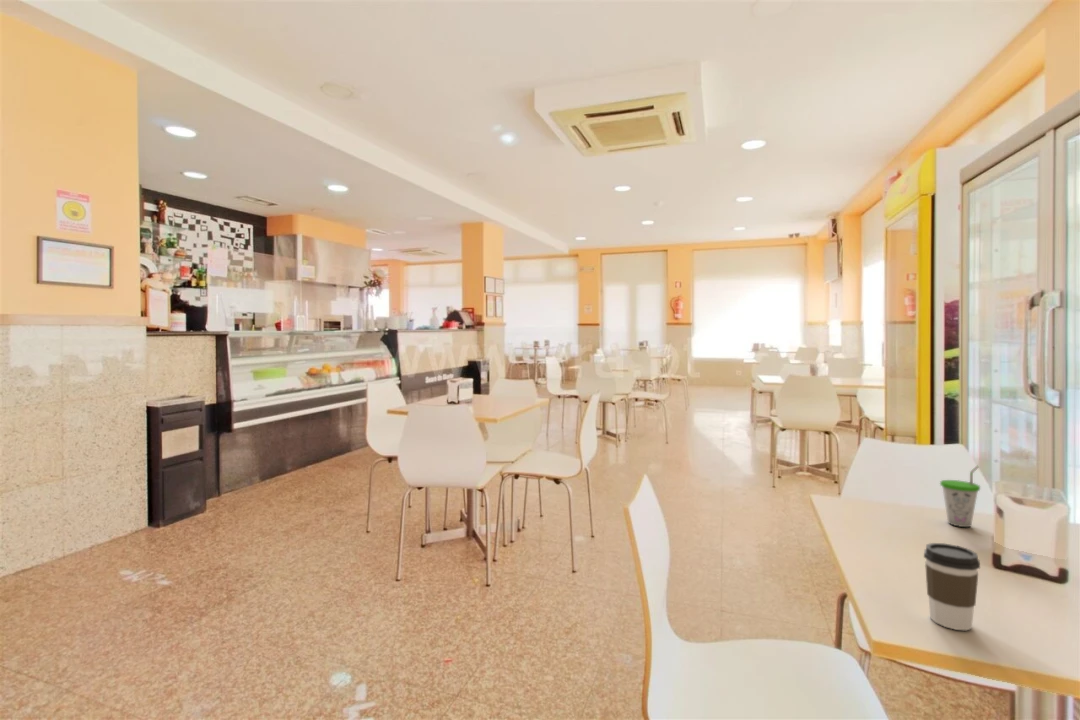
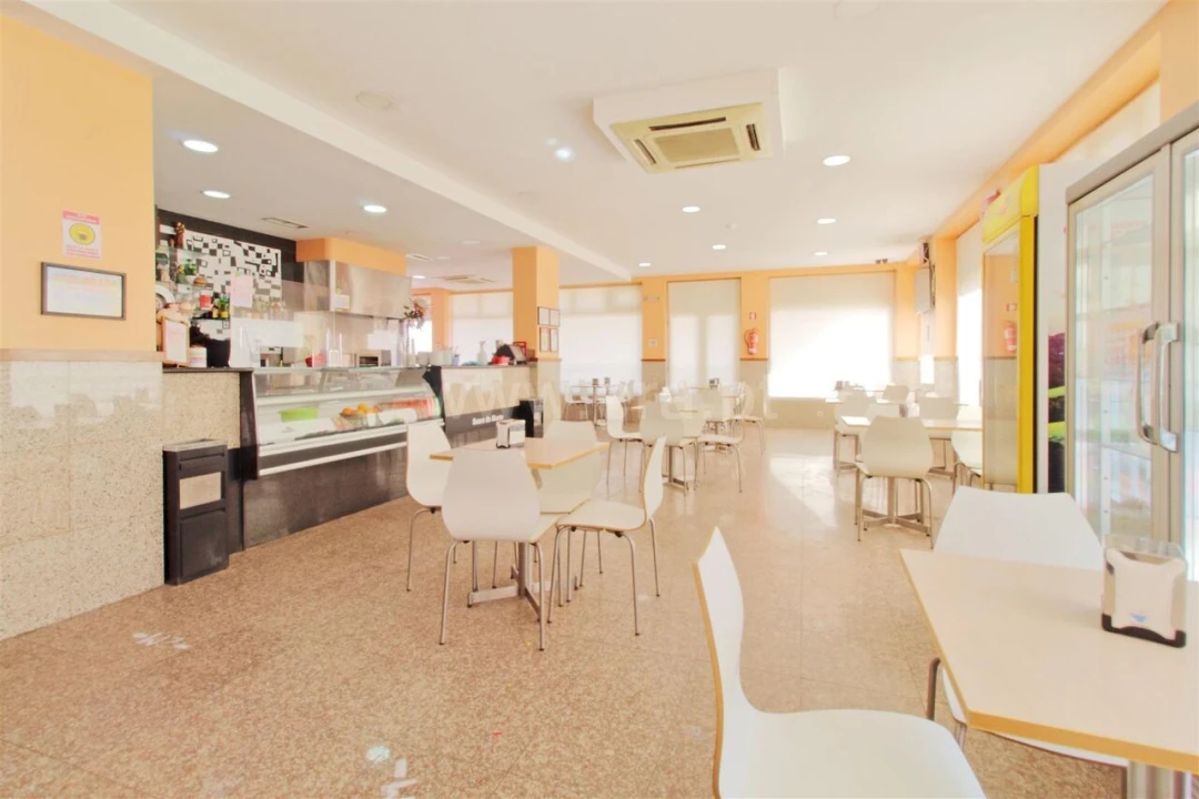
- coffee cup (950, 586)
- cup (959, 494)
